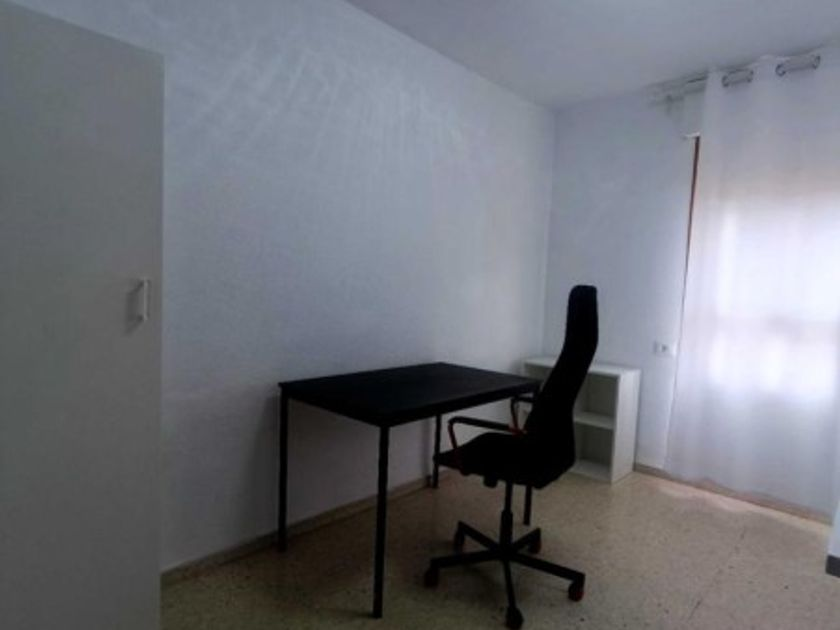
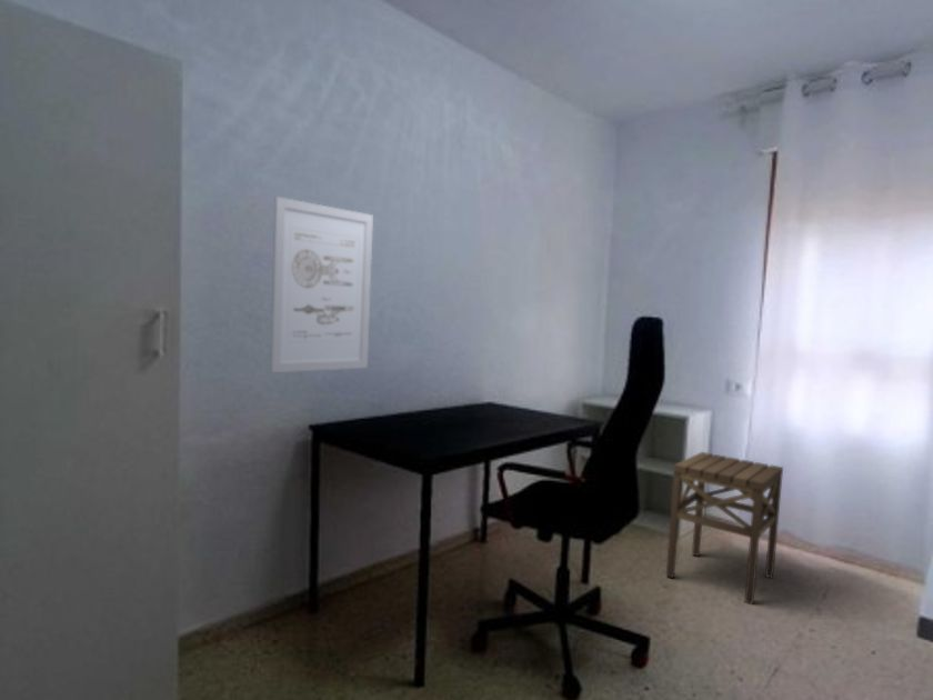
+ side table (724, 522)
+ wall art (324, 289)
